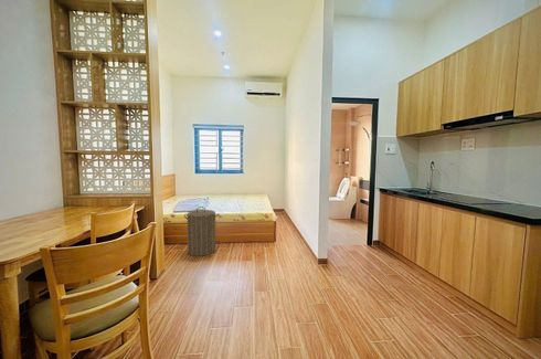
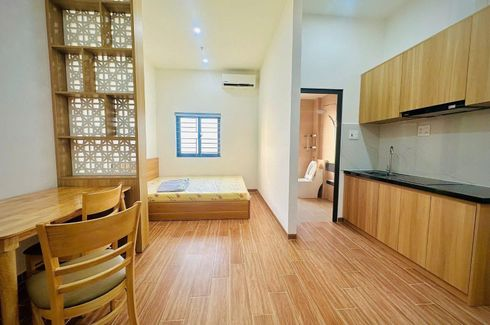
- laundry hamper (201, 229)
